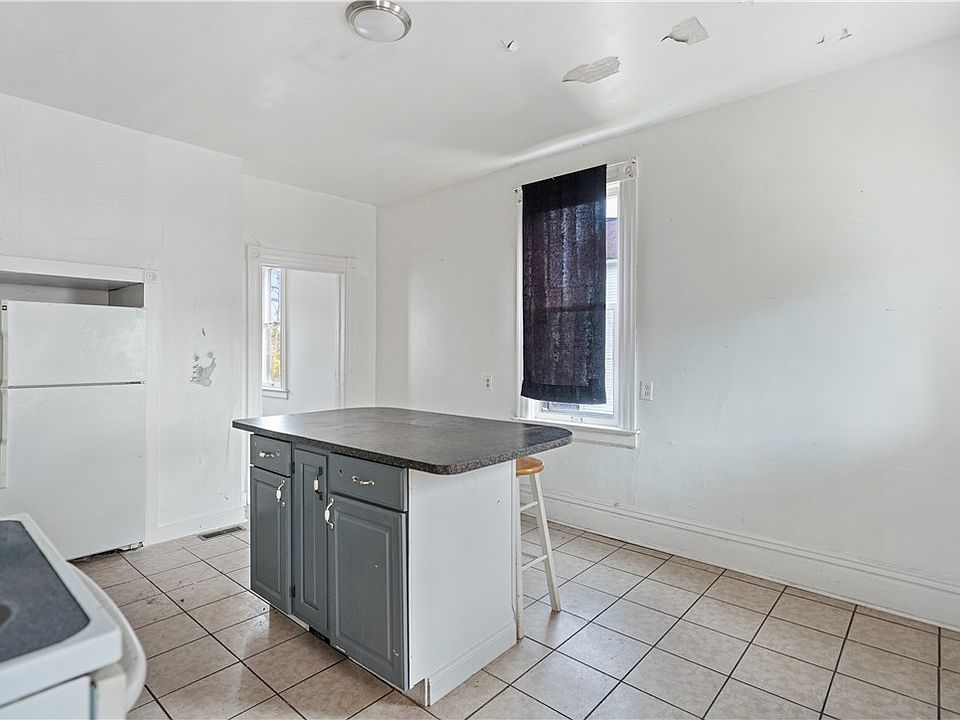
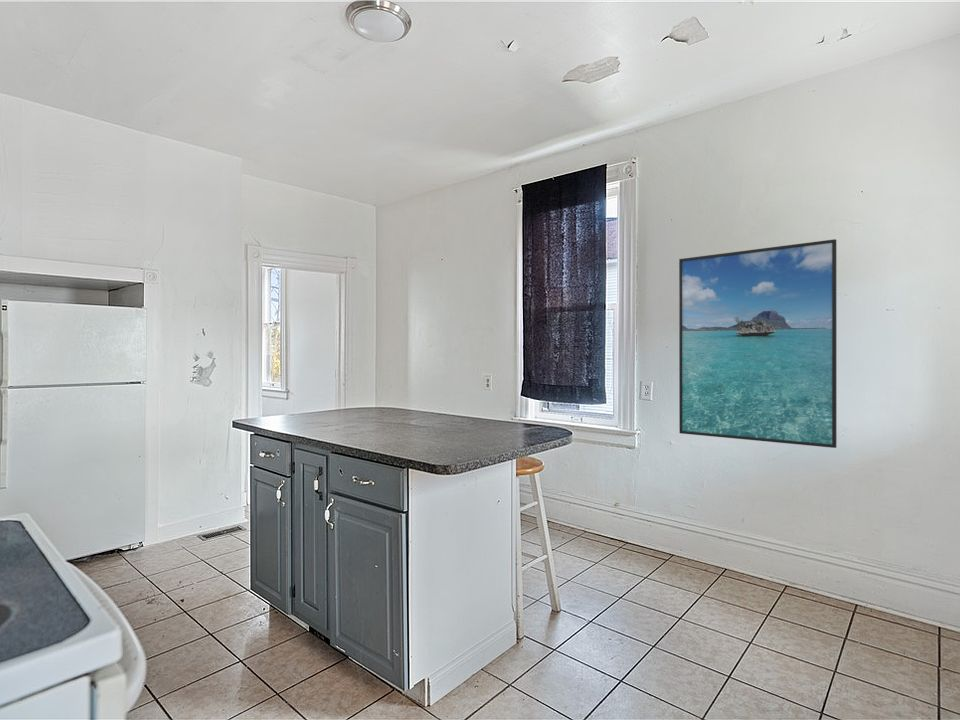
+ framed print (751, 345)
